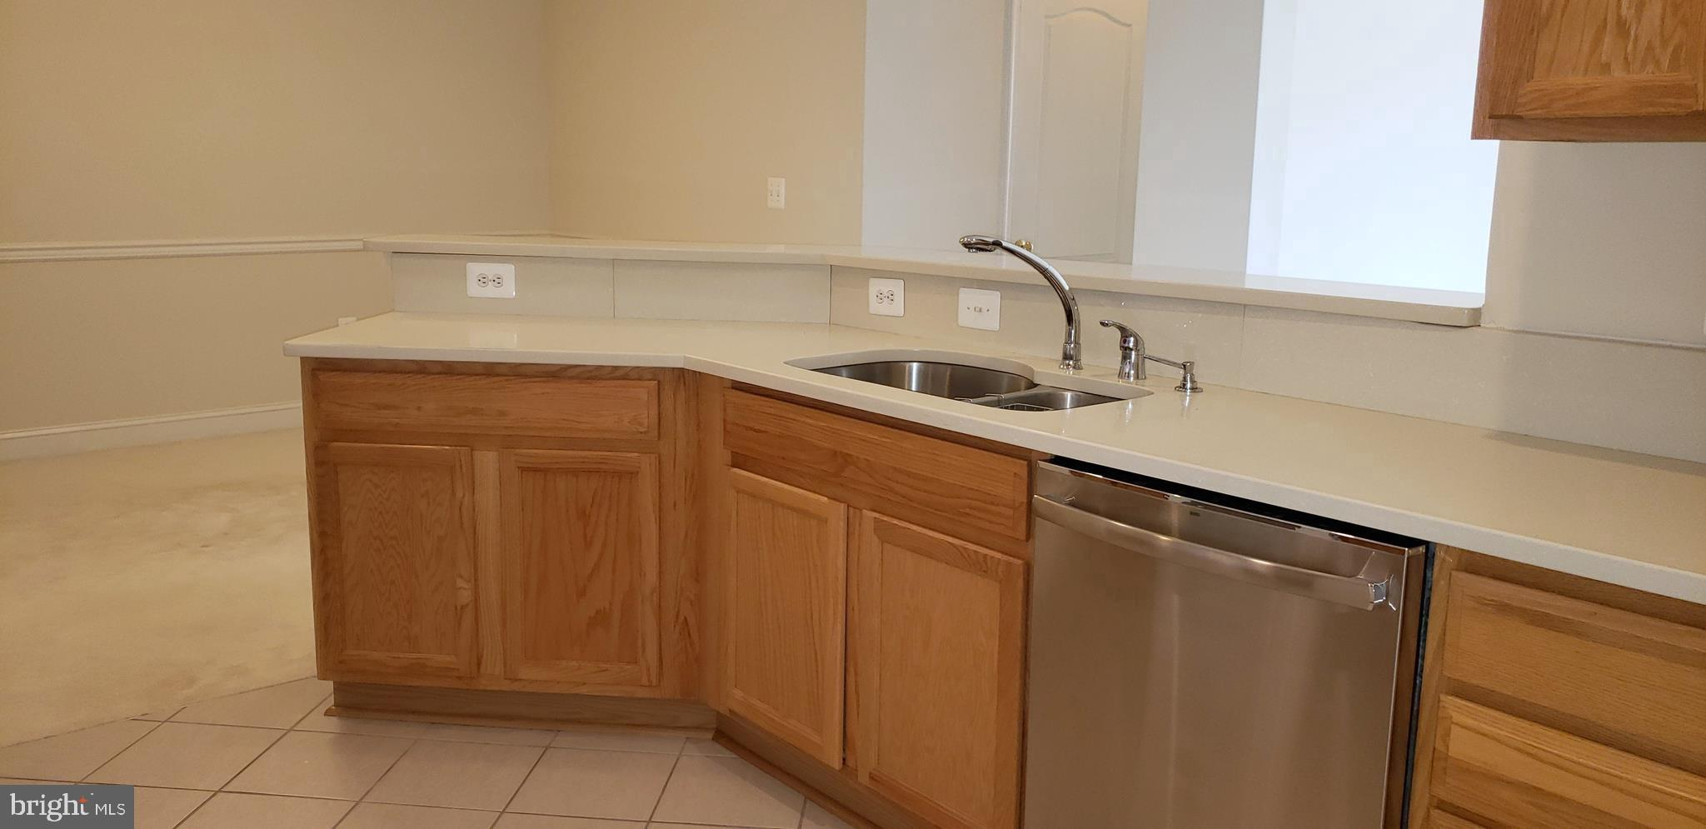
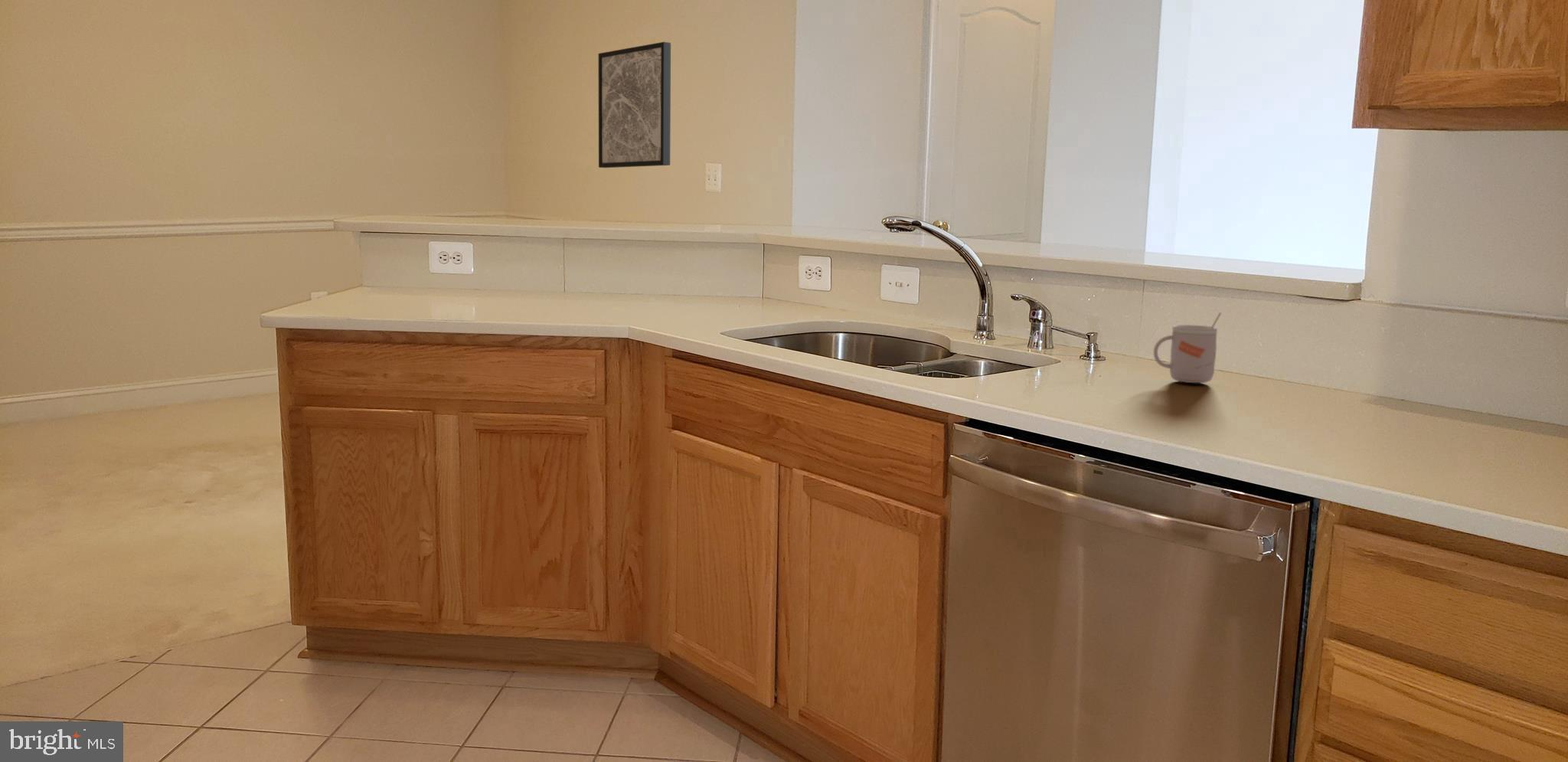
+ wall art (633, 107)
+ mug (1186, 347)
